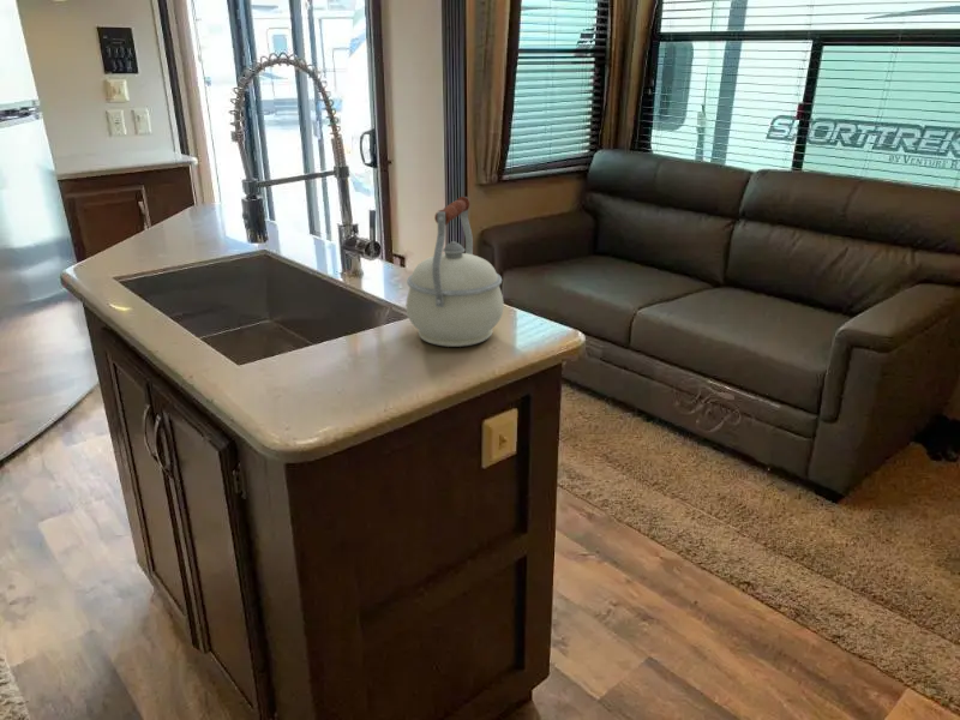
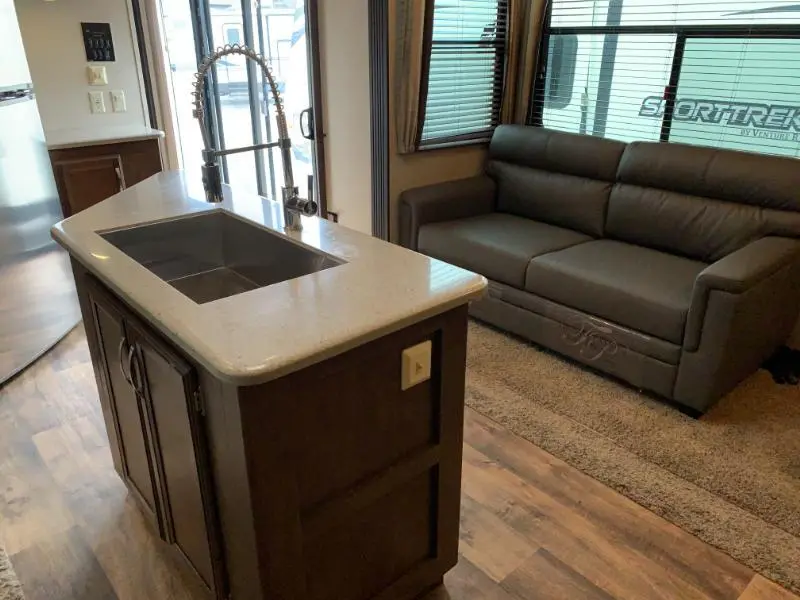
- kettle (456, 268)
